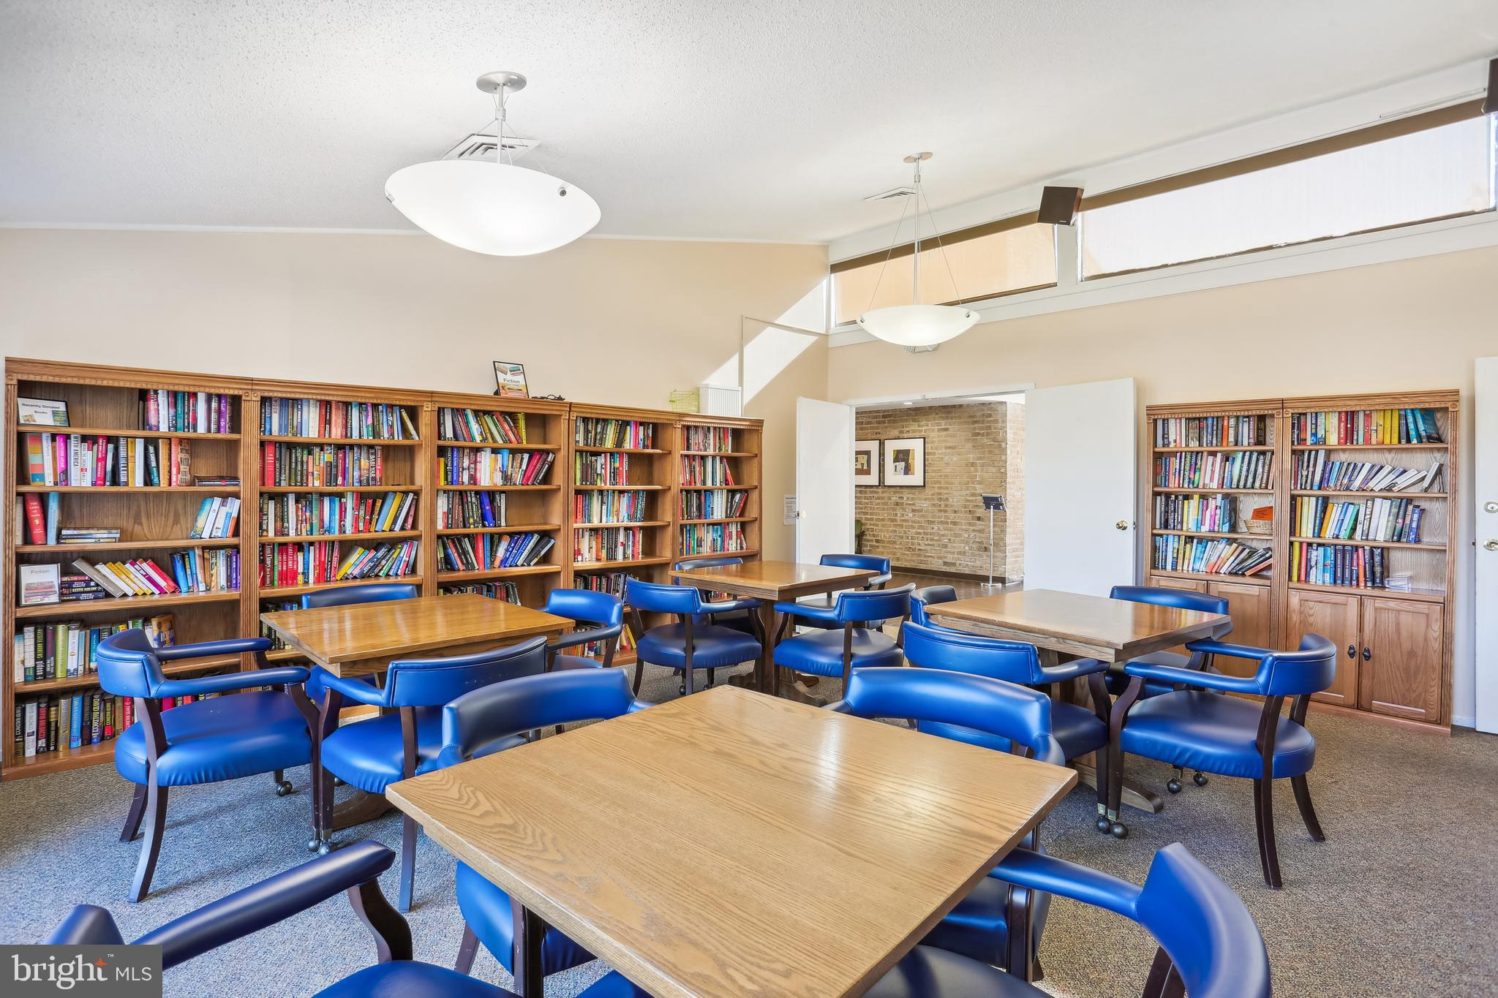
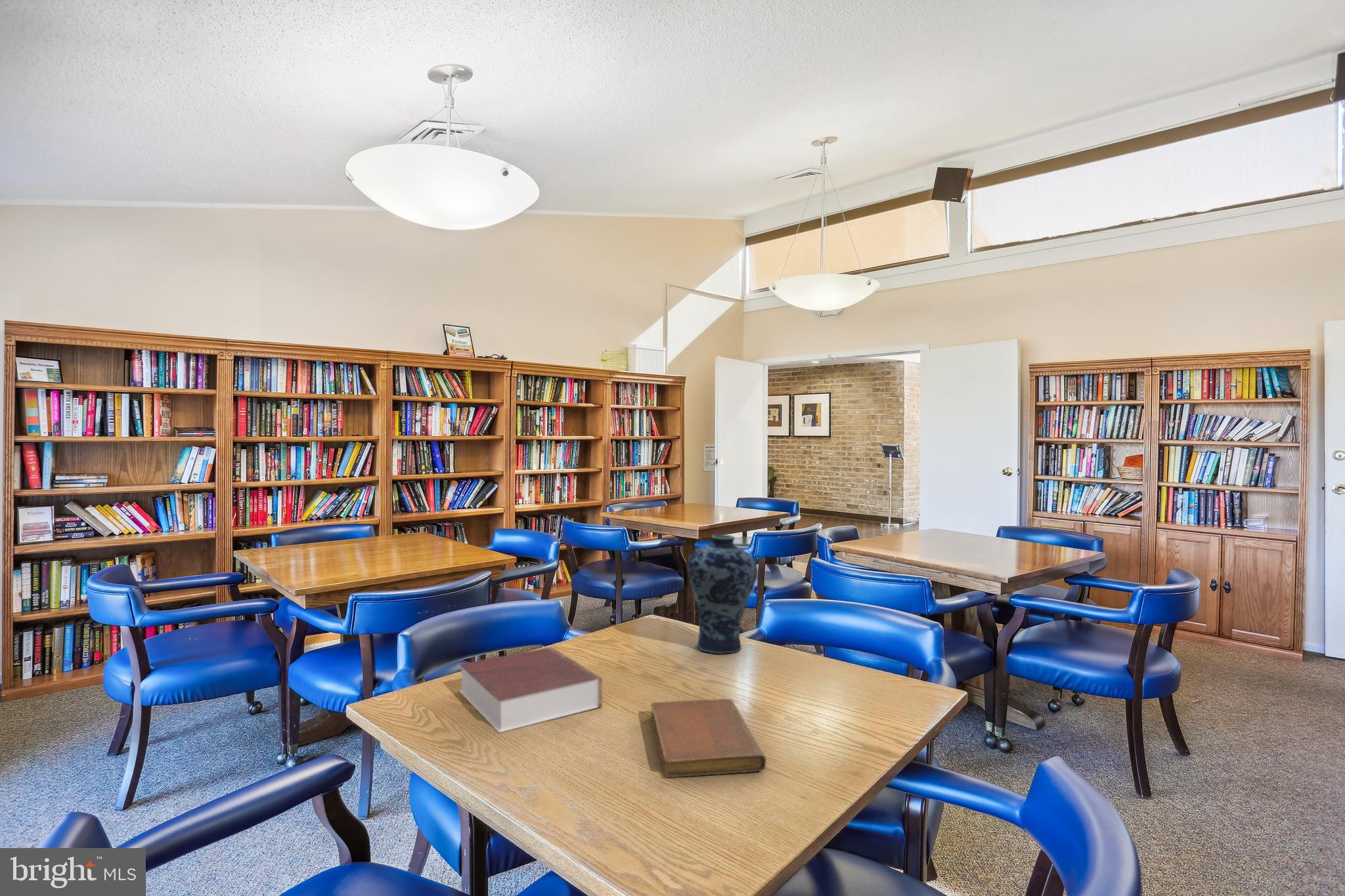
+ book (528, 685)
+ vase (721, 591)
+ notebook (703, 733)
